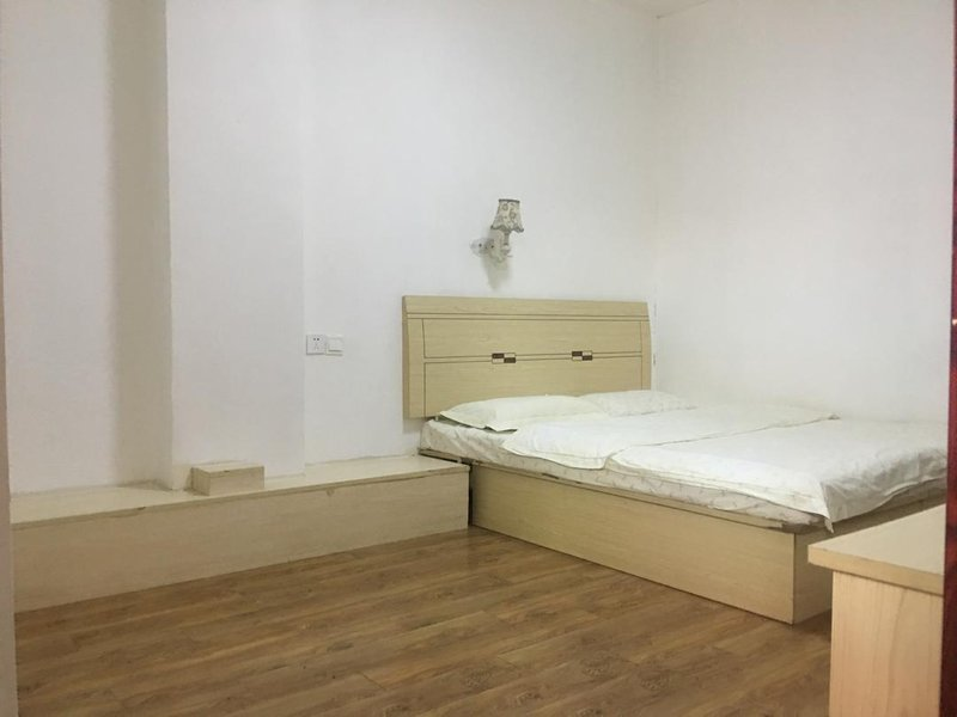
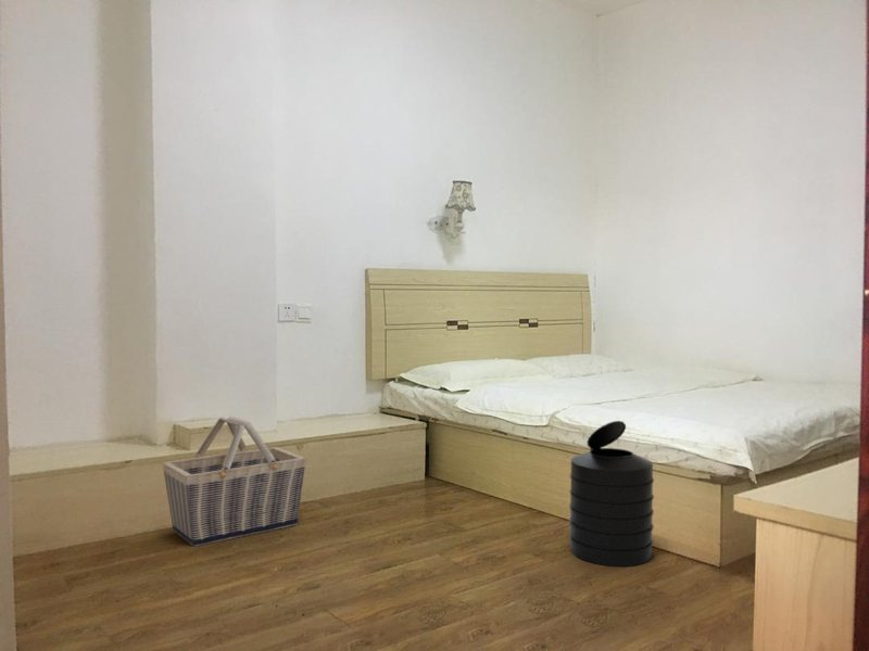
+ trash can (610, 486)
+ basket (235, 473)
